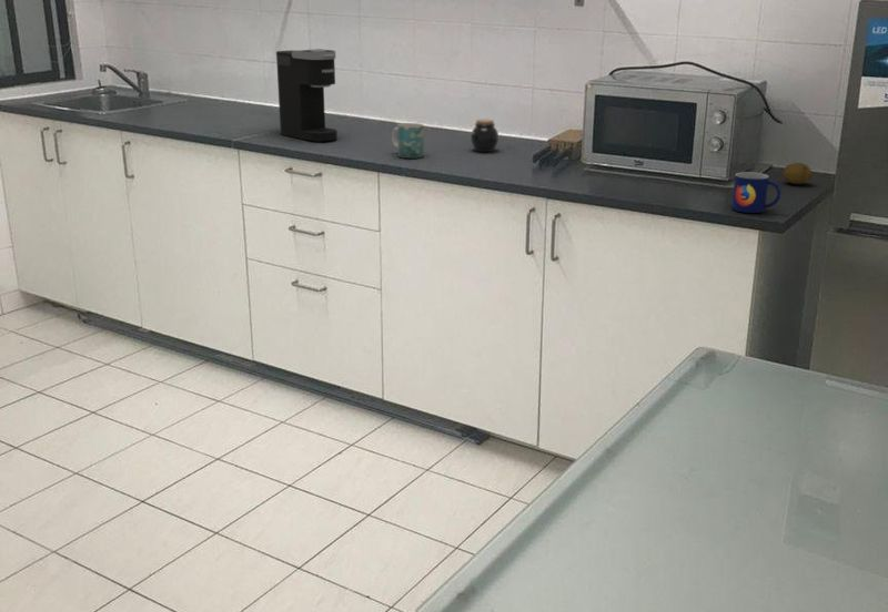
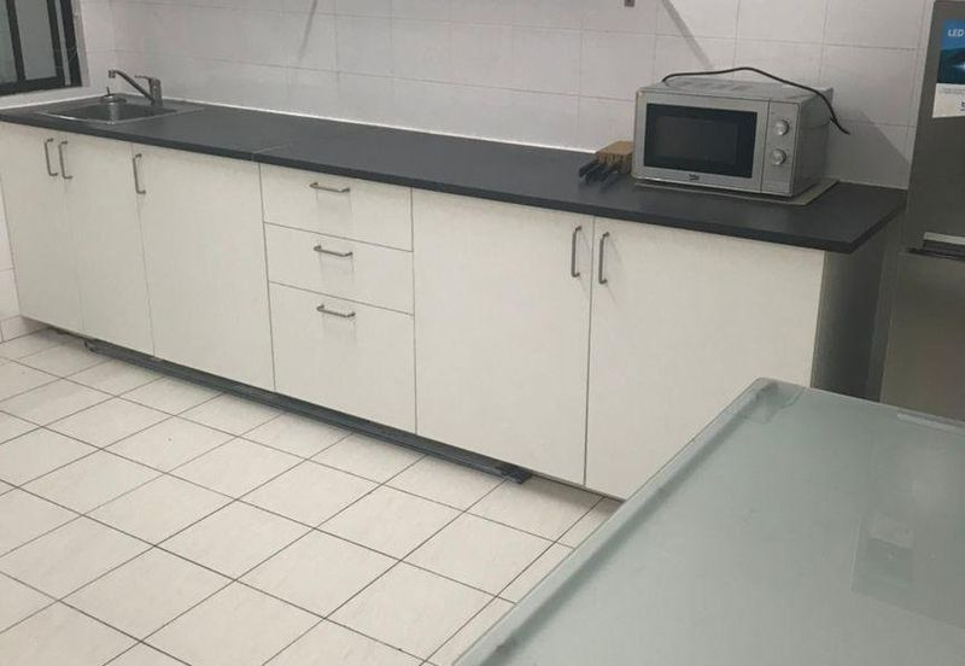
- fruit (797, 173)
- coffee maker (306, 93)
- jar (484, 135)
- mug (757, 193)
- mug (406, 140)
